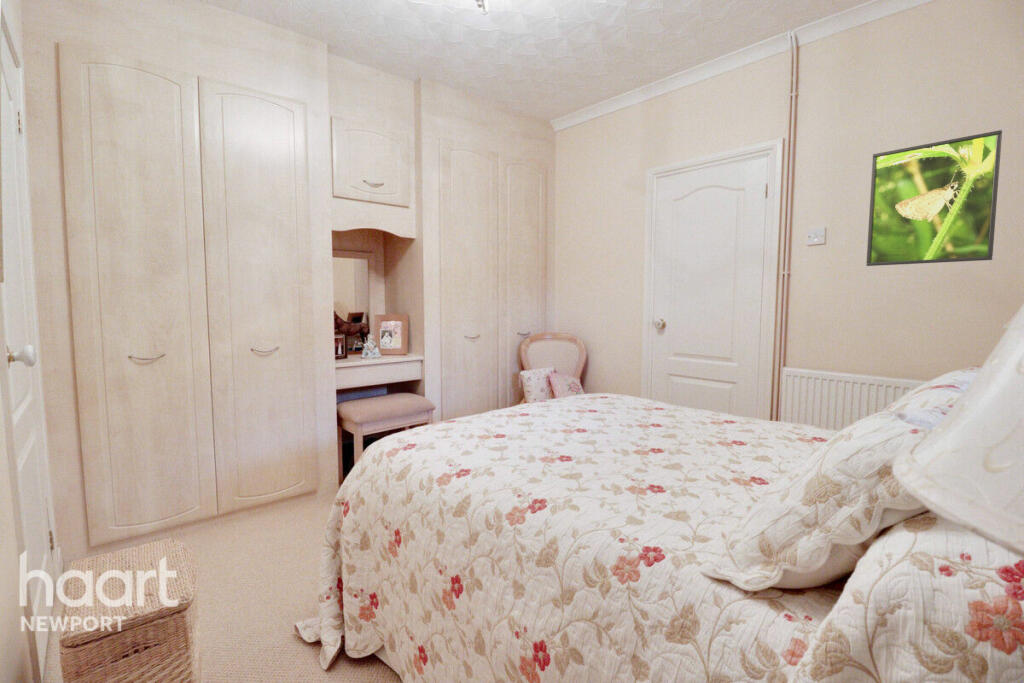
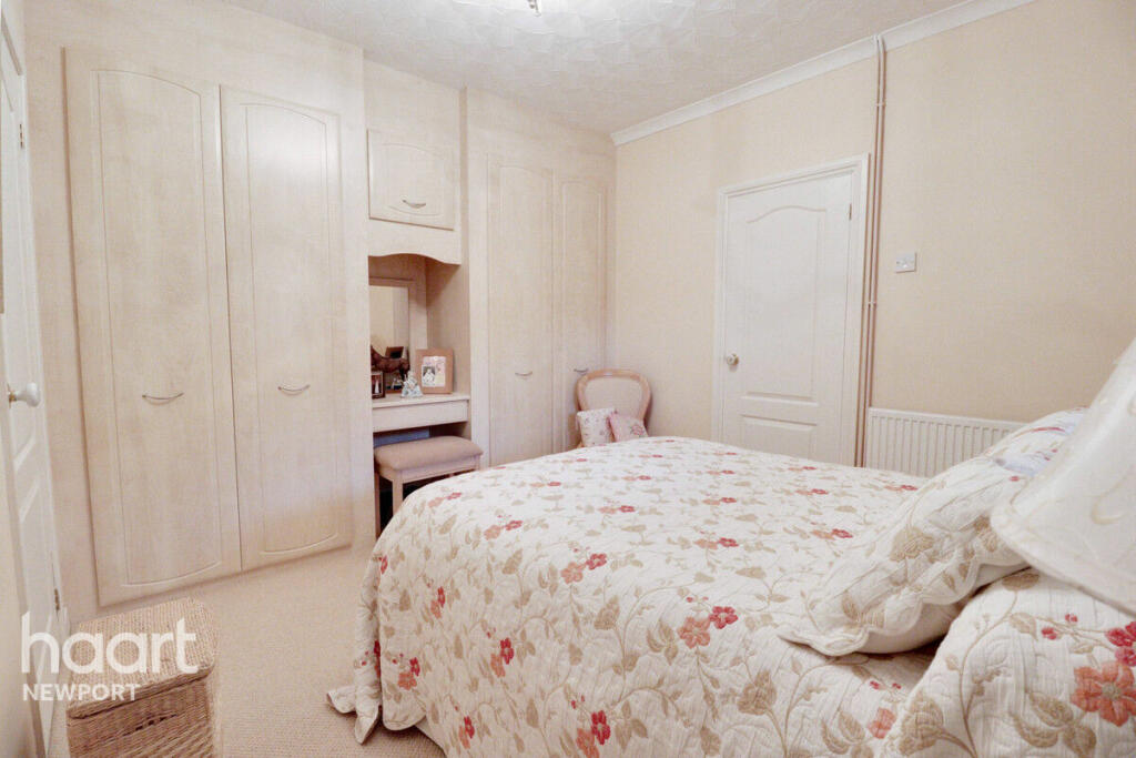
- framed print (928, 203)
